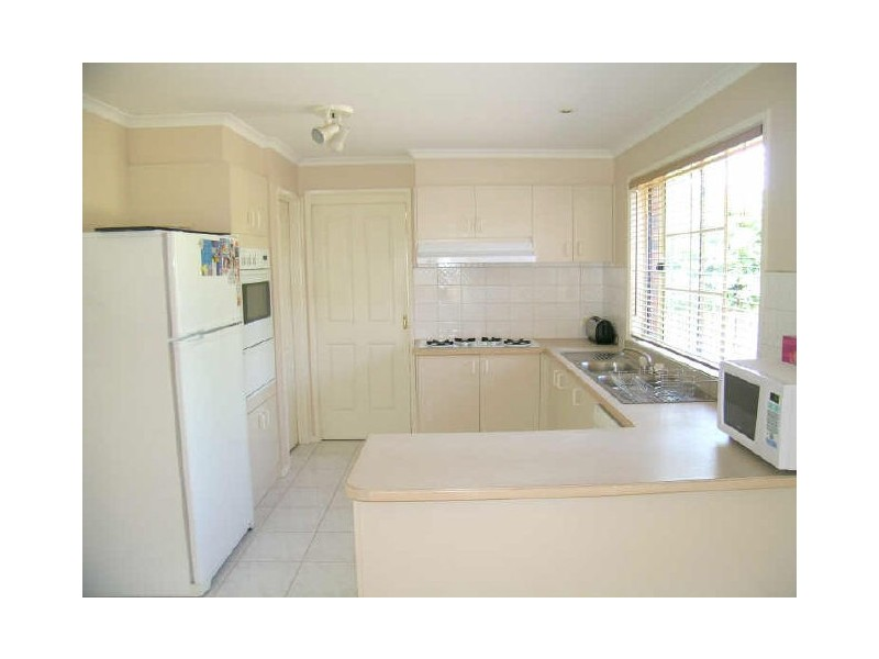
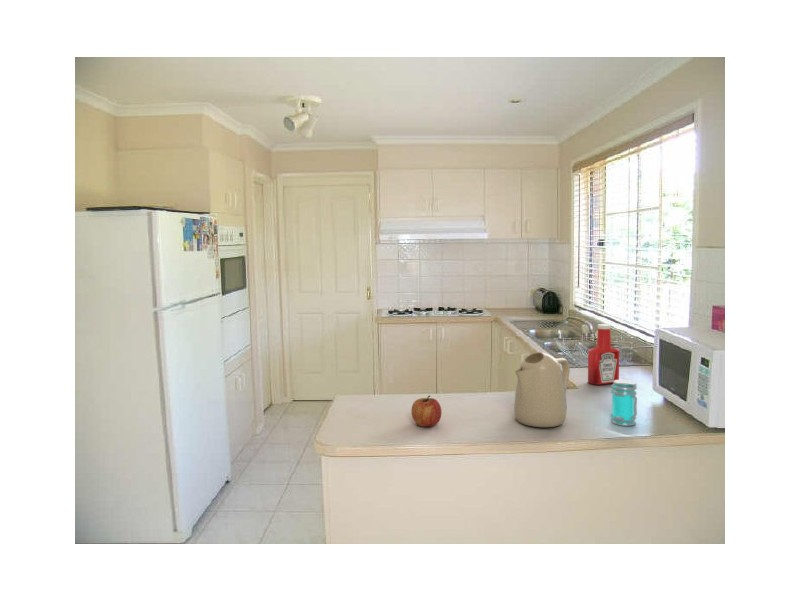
+ soap bottle (603, 353)
+ apple (426, 410)
+ kettle (542, 386)
+ jar (623, 401)
